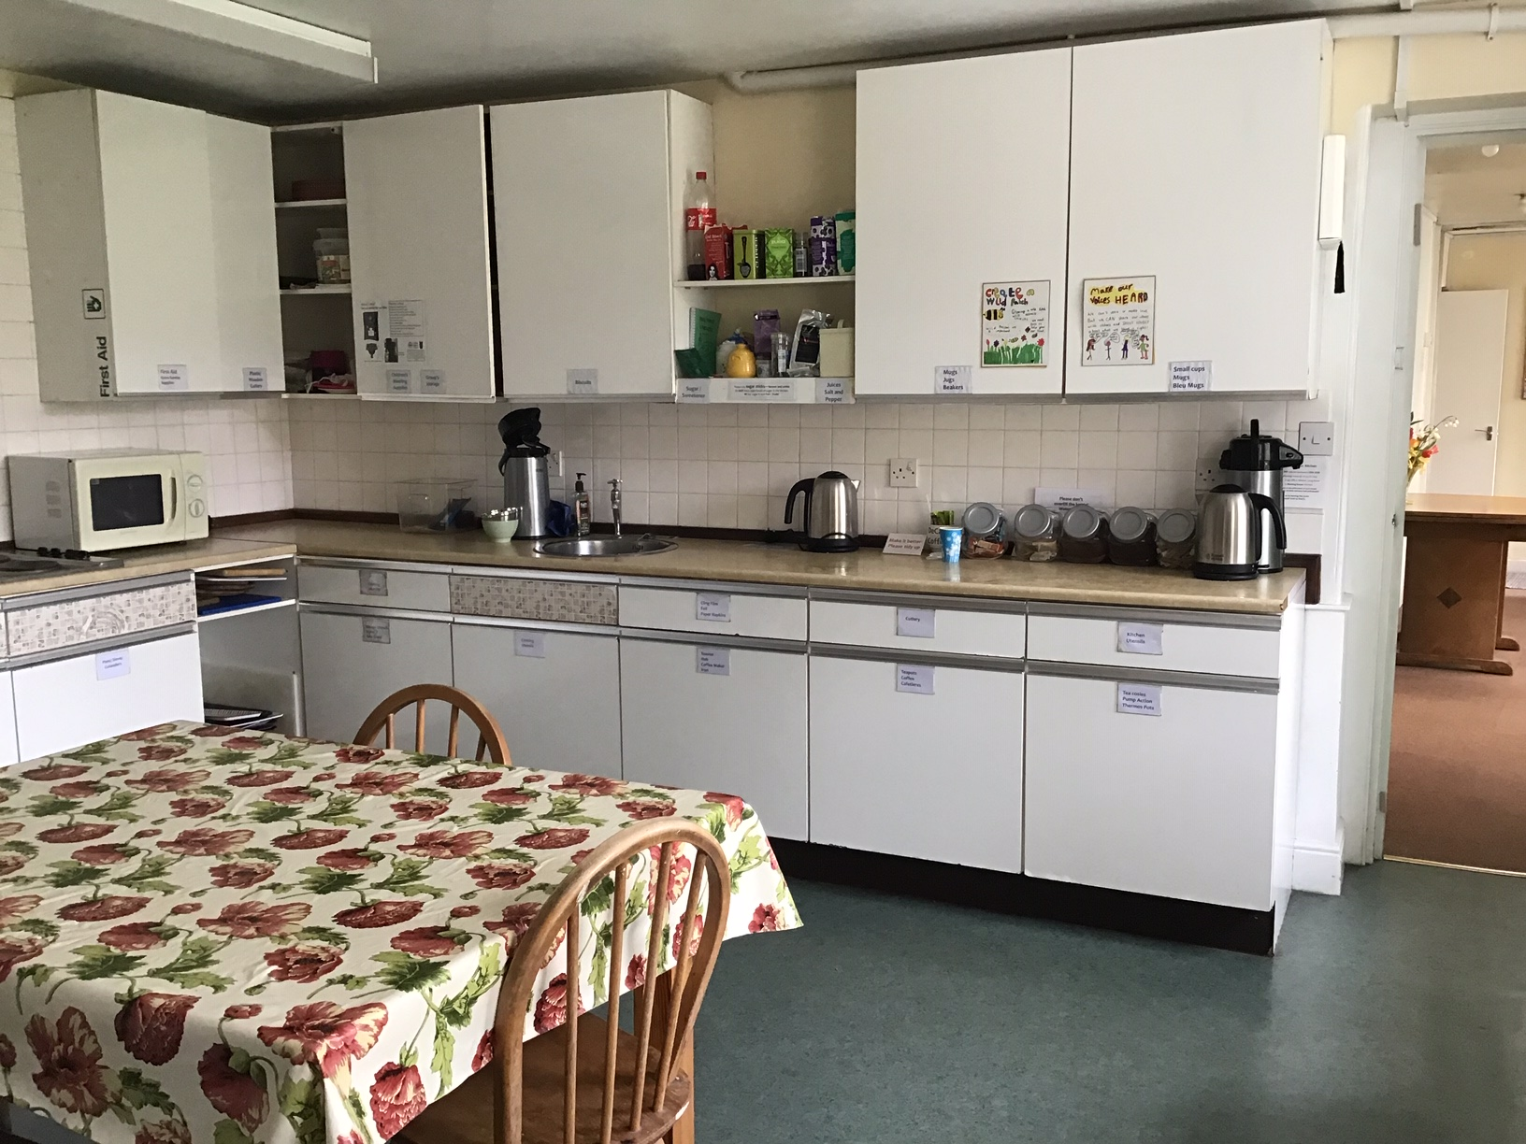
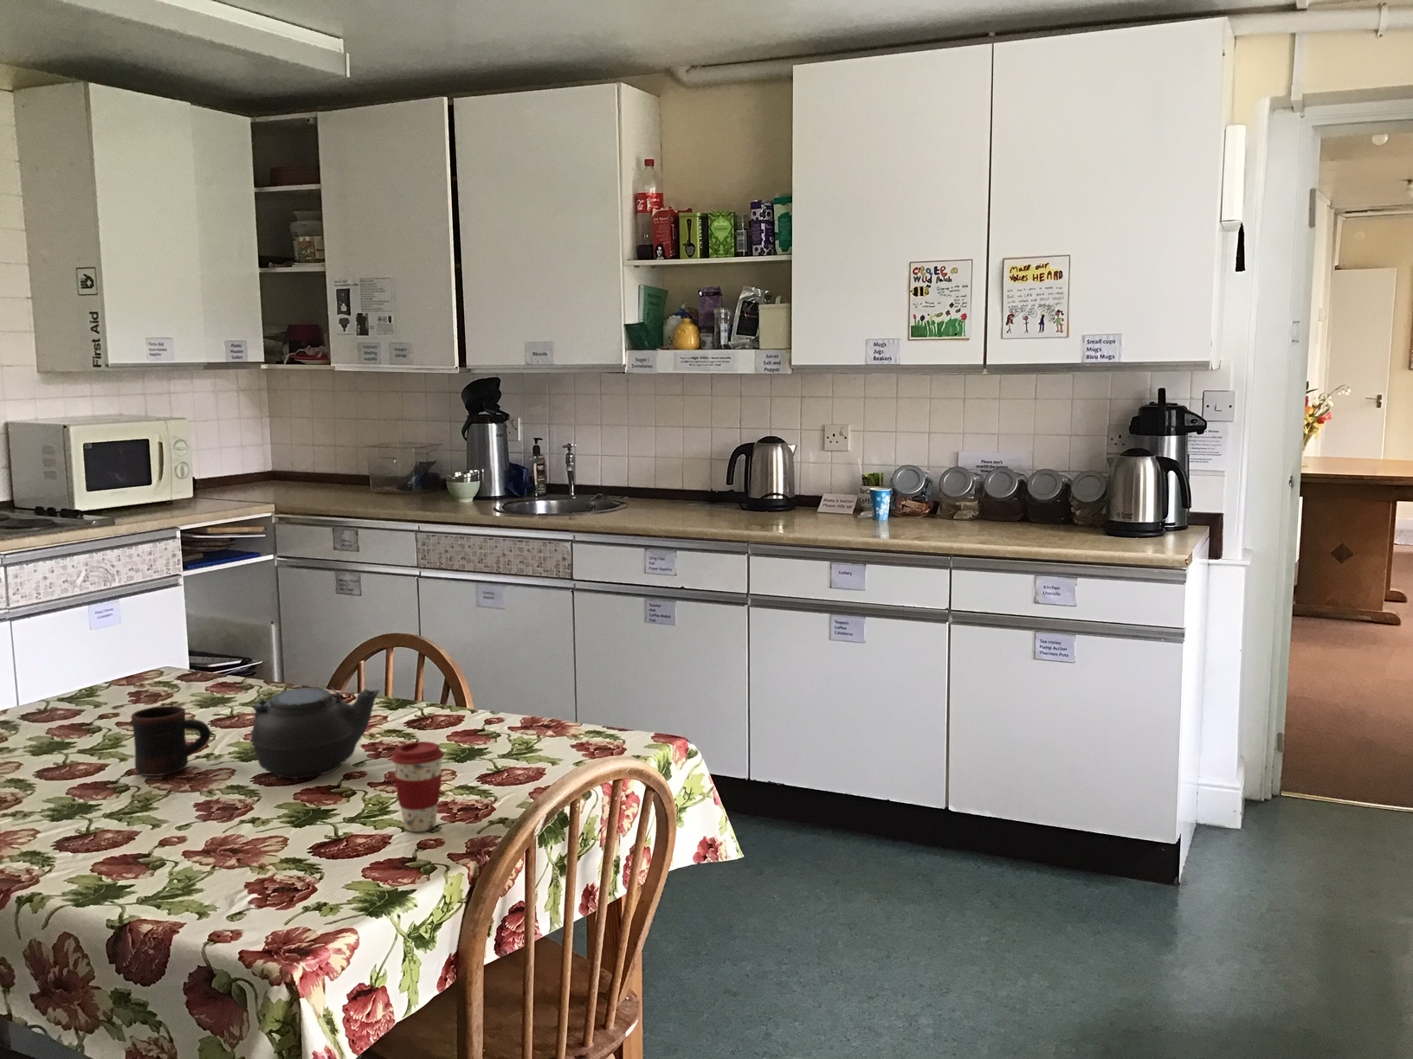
+ teapot (316, 730)
+ coffee cup (418, 786)
+ mug (172, 740)
